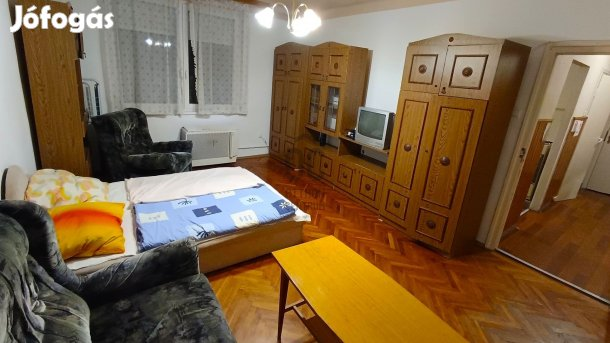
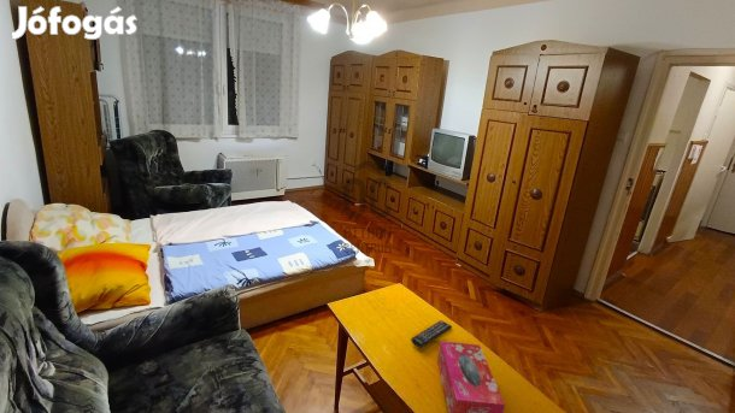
+ tissue box (466, 380)
+ remote control (431, 332)
